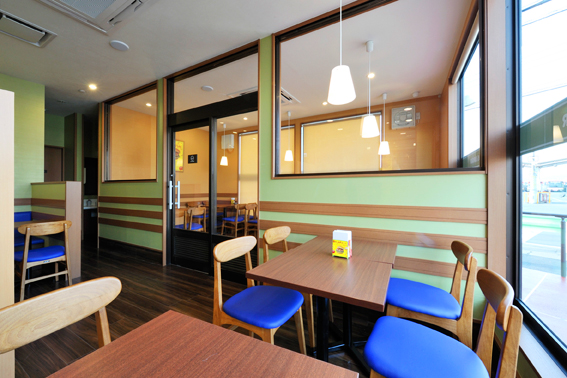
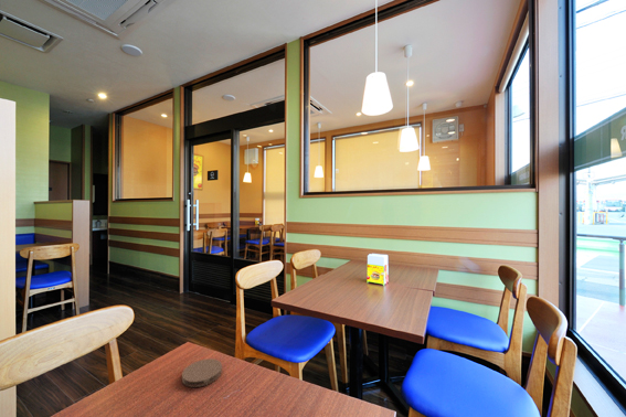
+ coaster (202, 372)
